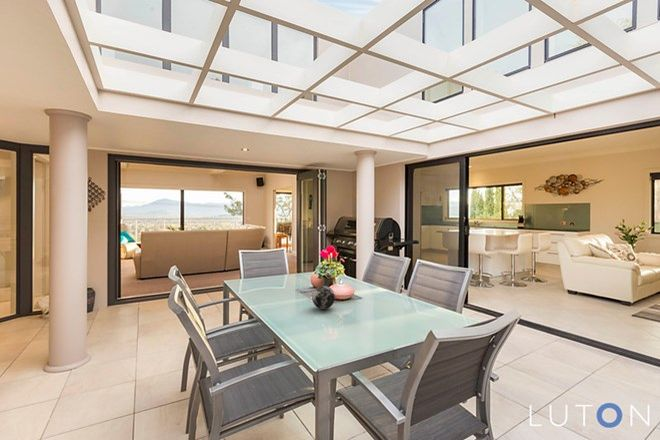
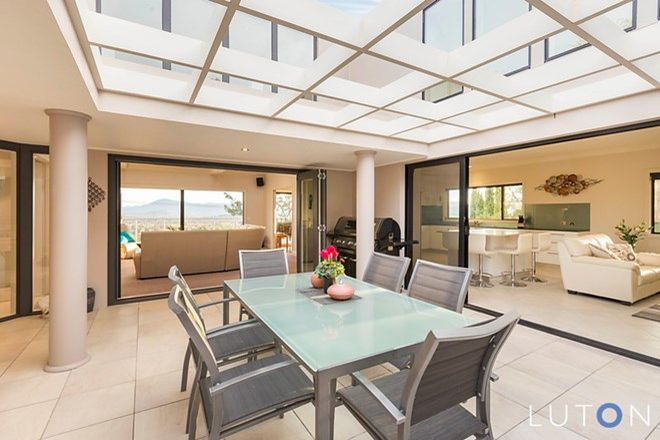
- decorative orb (323, 297)
